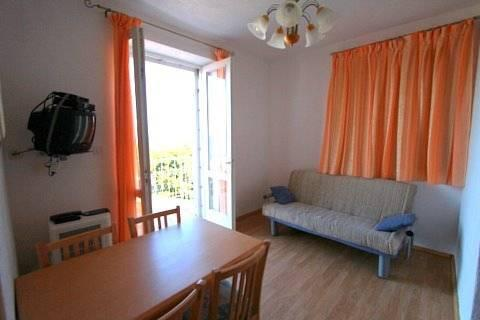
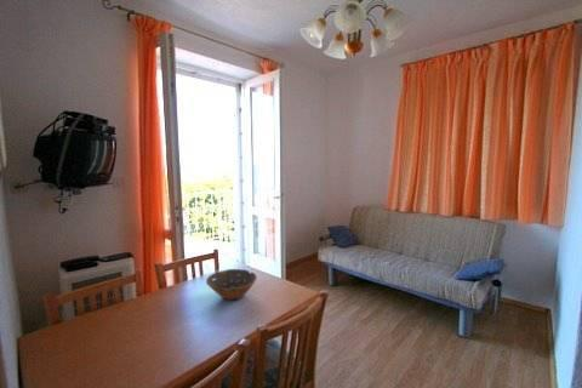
+ bowl (232, 286)
